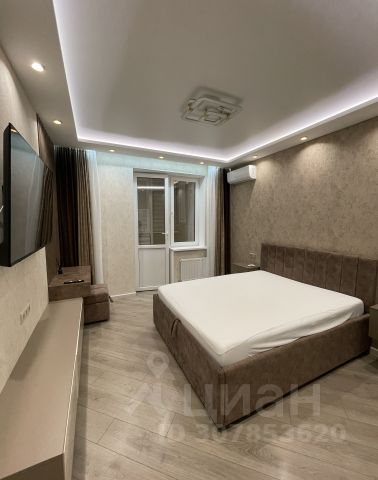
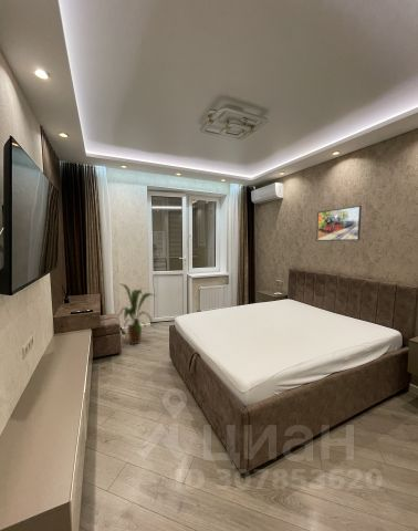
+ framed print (336, 225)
+ house plant (138, 311)
